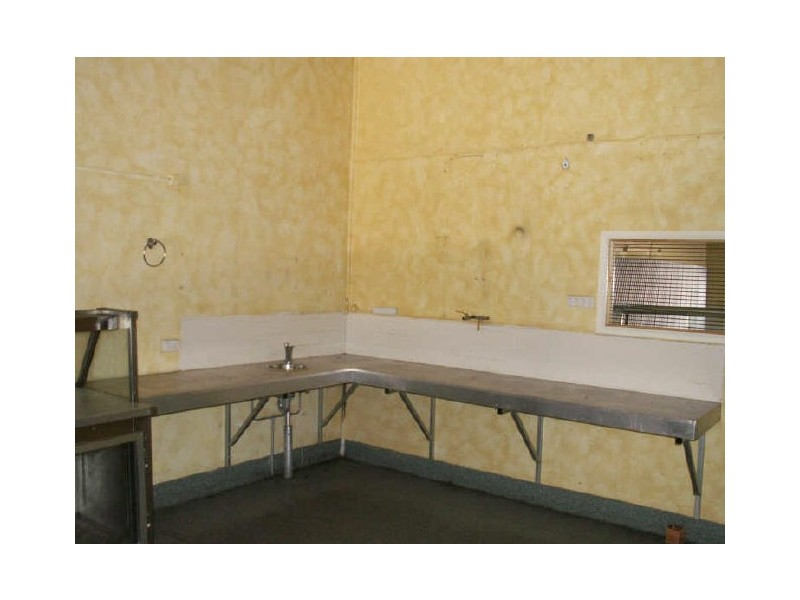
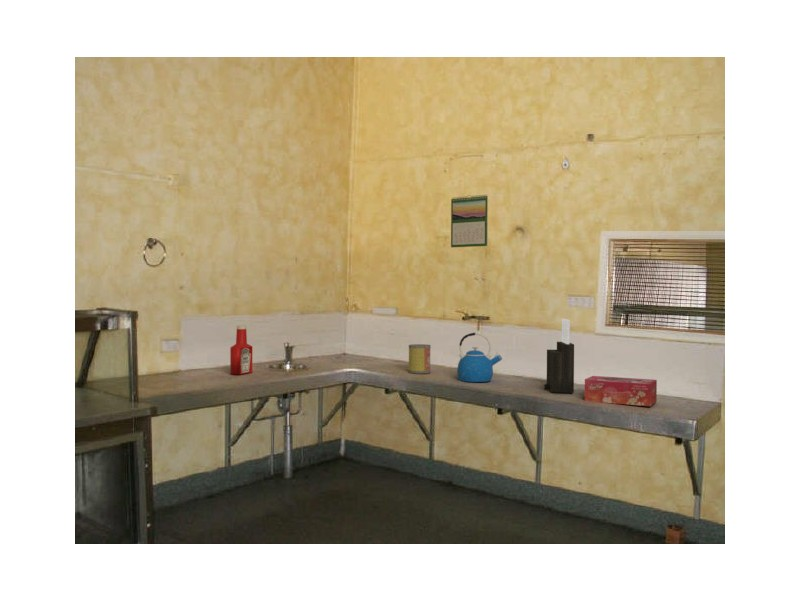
+ knife block (557, 354)
+ calendar (469, 220)
+ canister (419, 358)
+ tissue box (620, 390)
+ kettle (479, 356)
+ soap bottle (241, 349)
